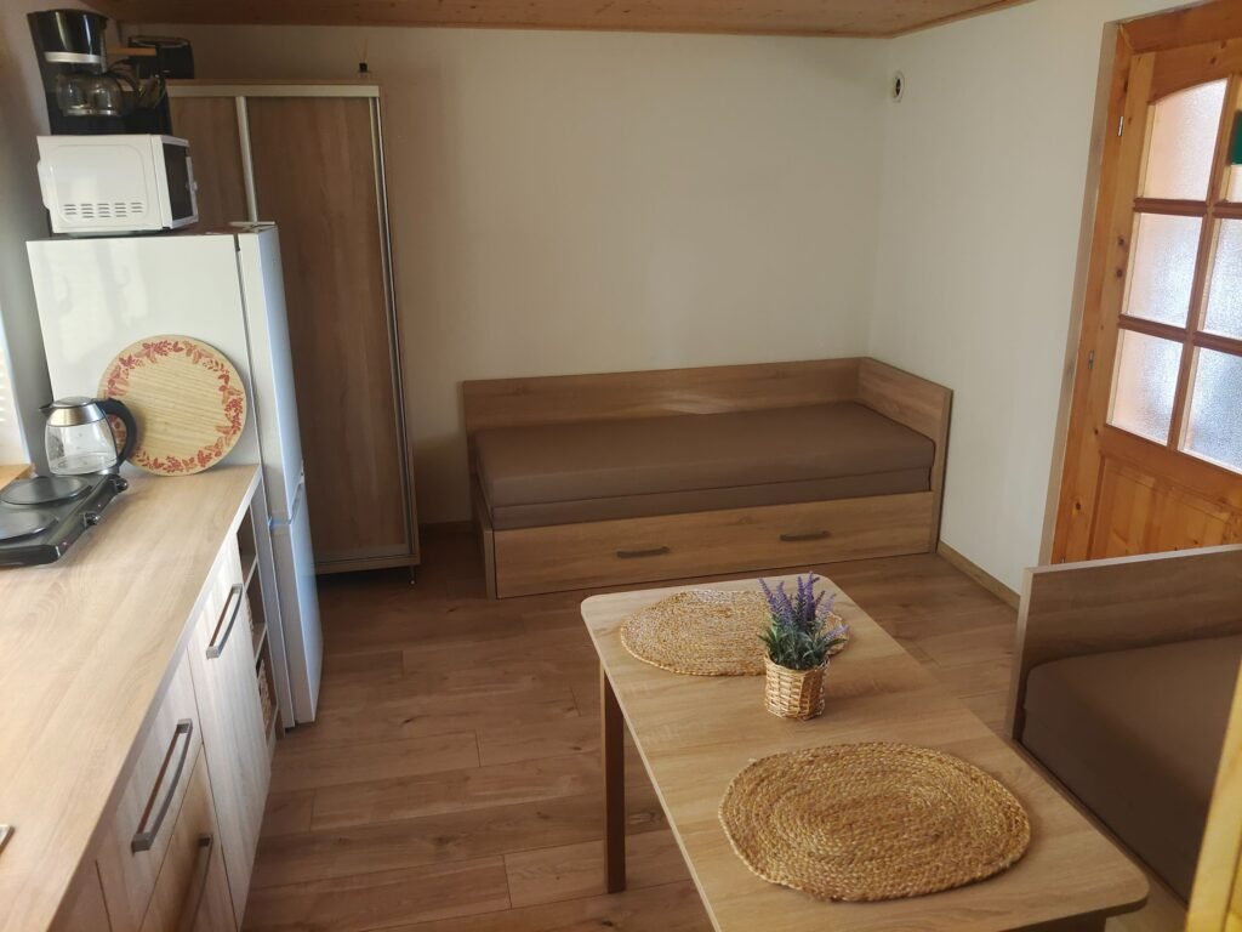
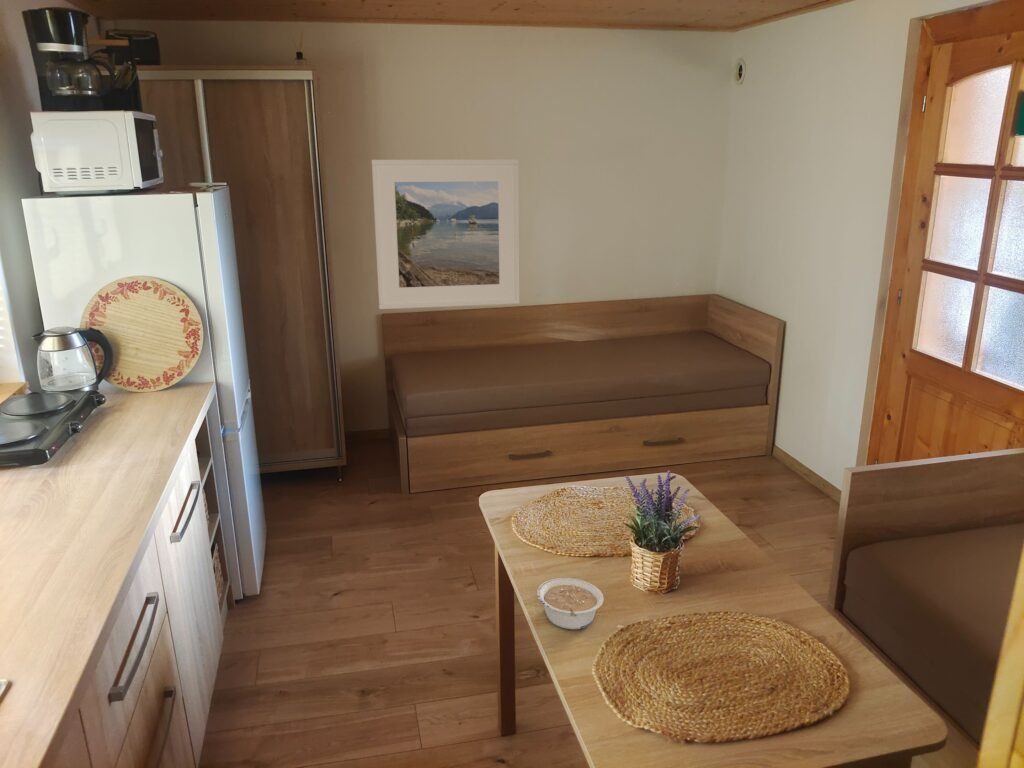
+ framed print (448, 234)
+ legume (571, 604)
